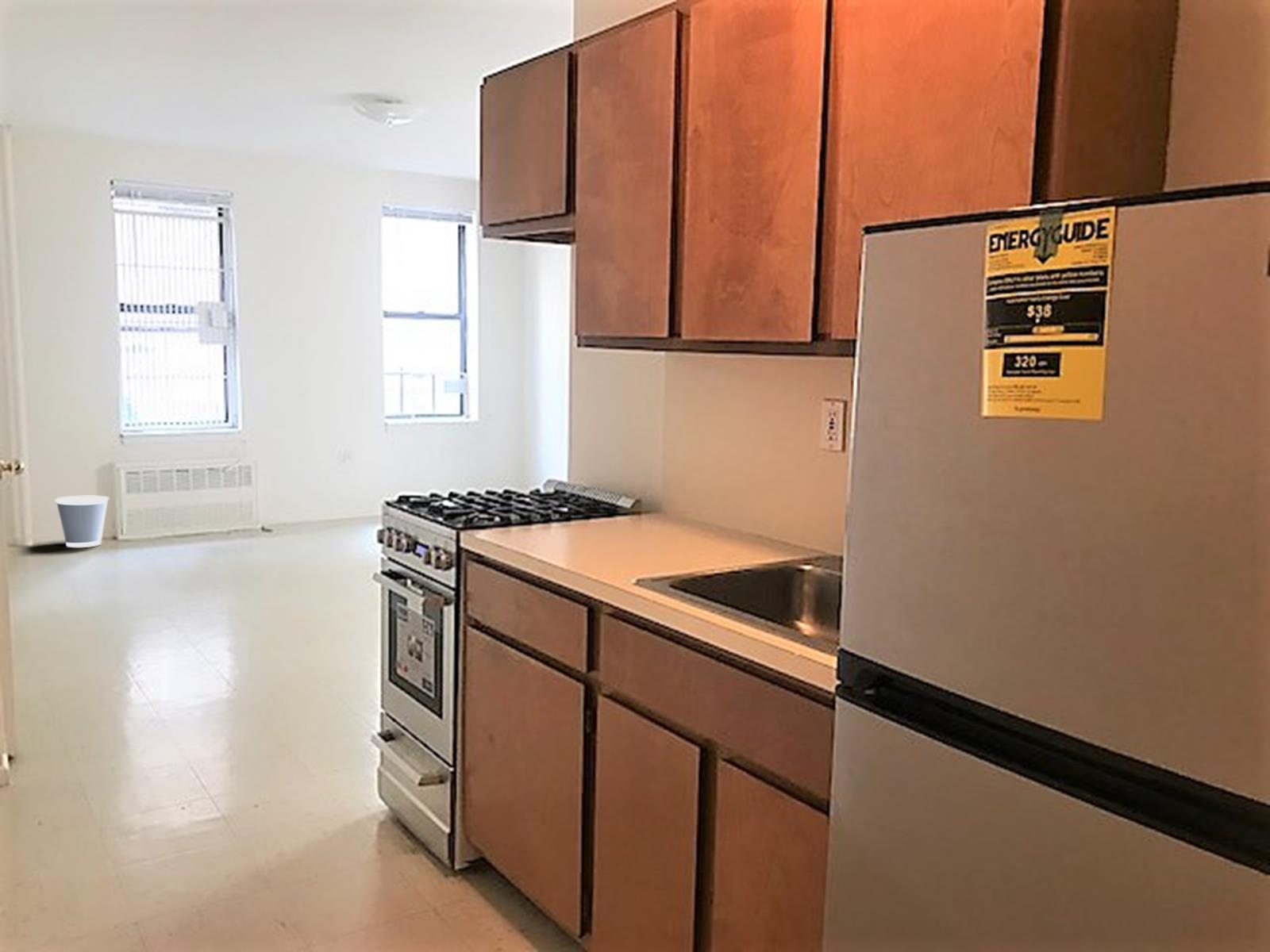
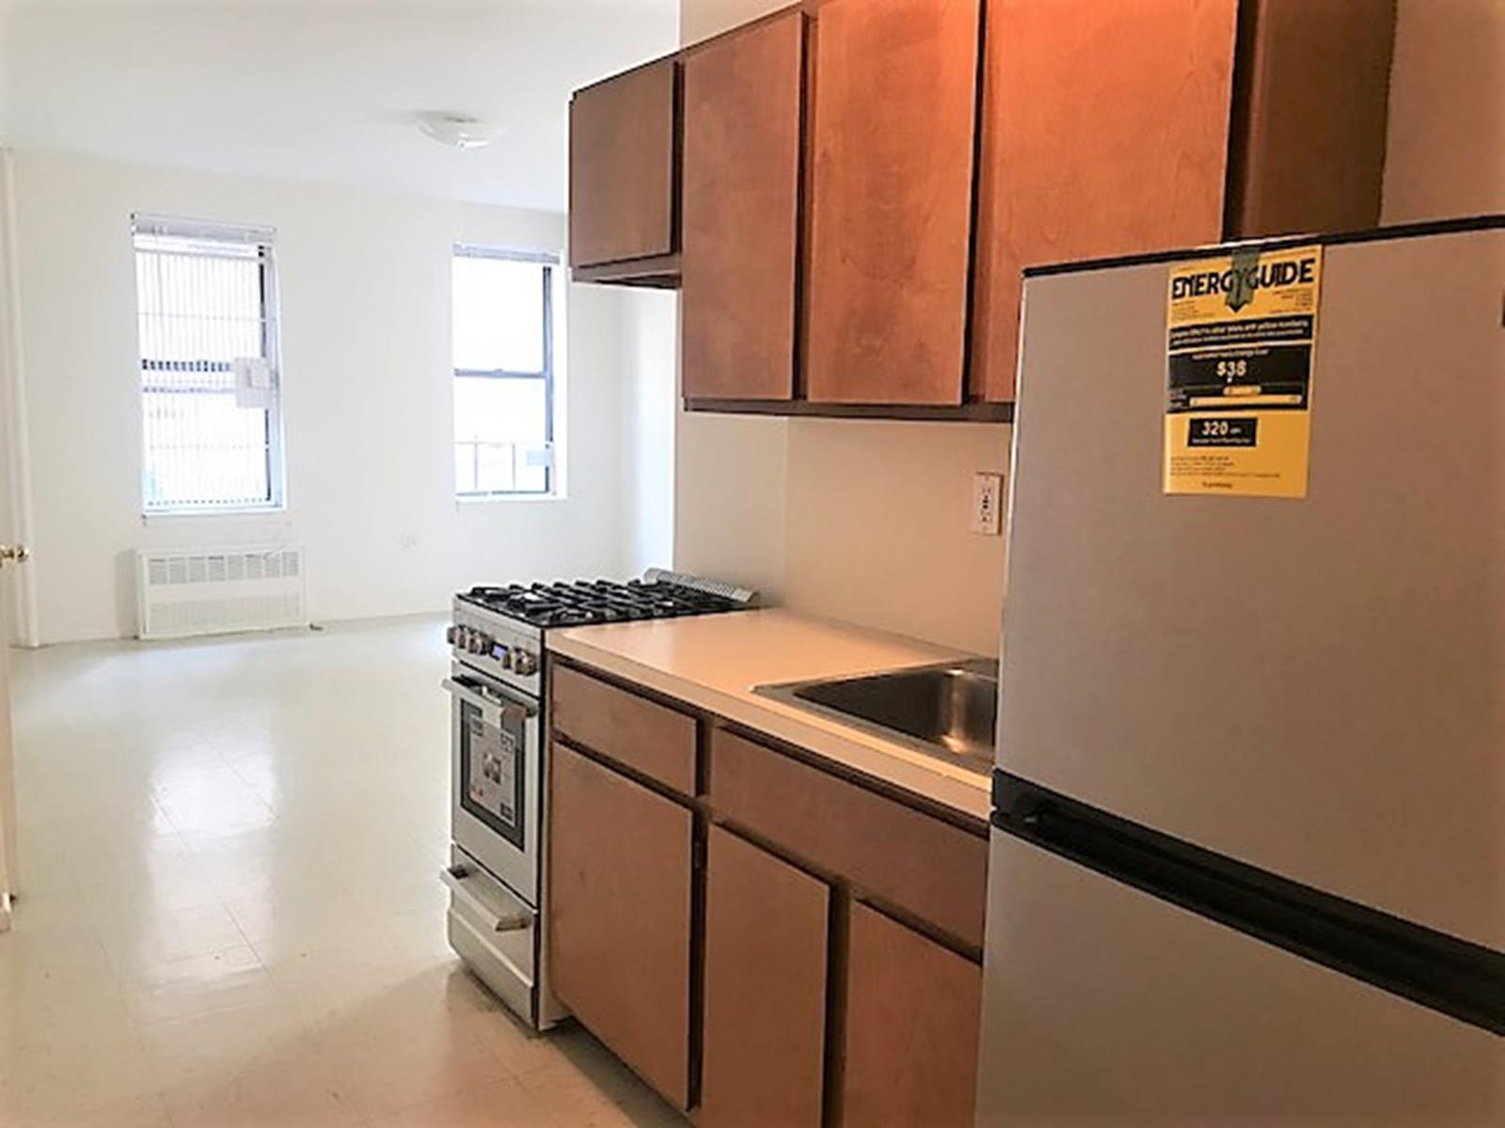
- wastebasket (83, 521)
